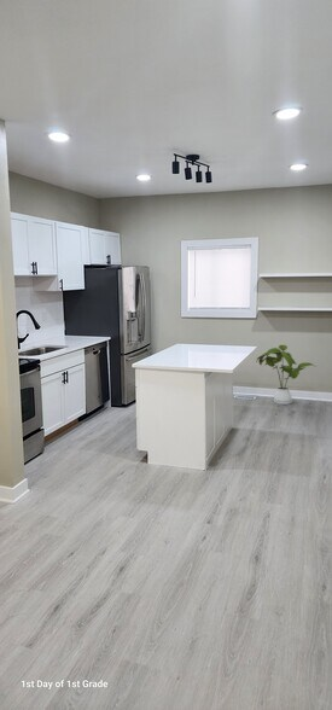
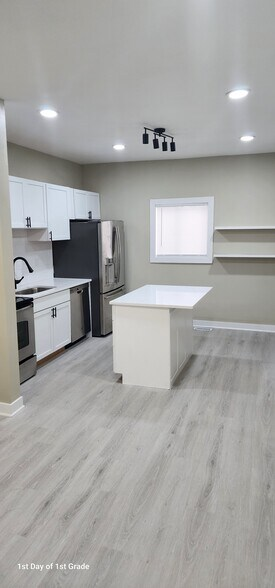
- house plant (283, 374)
